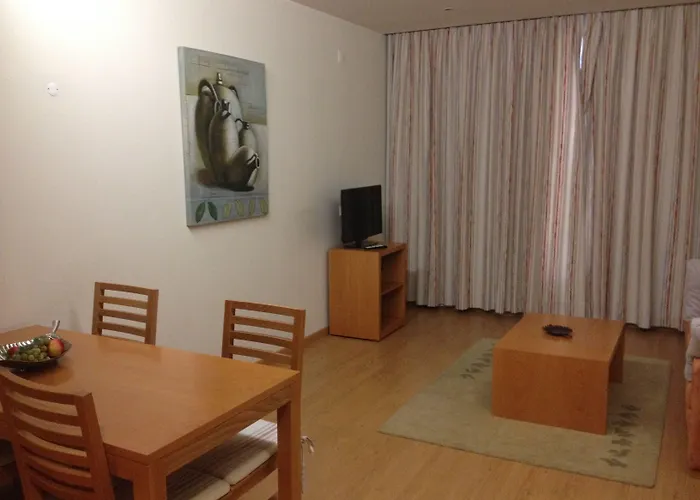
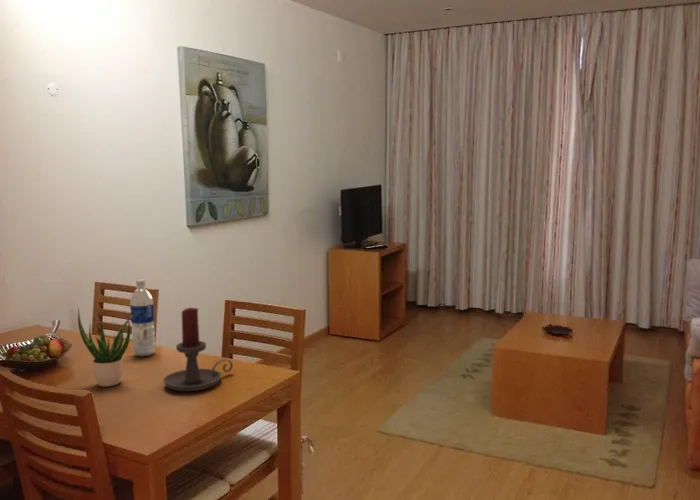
+ potted plant (106, 345)
+ candle holder (198, 344)
+ water bottle (142, 317)
